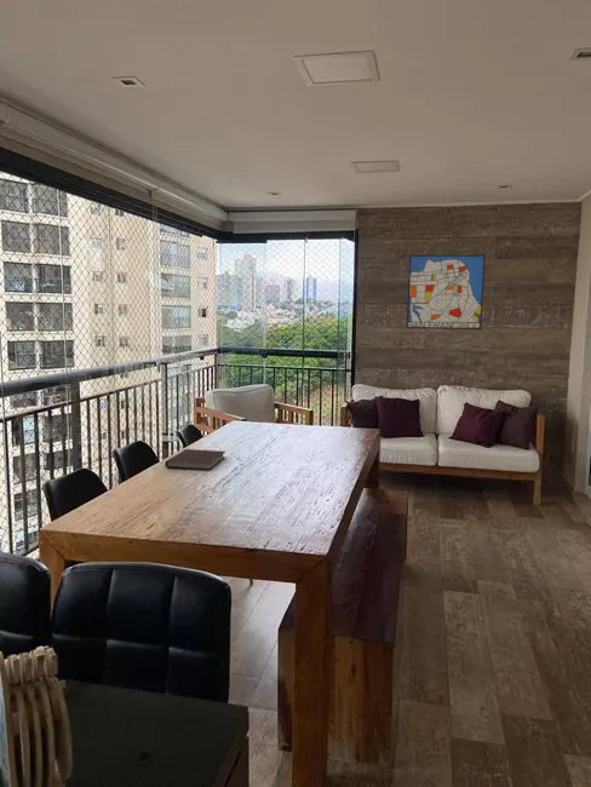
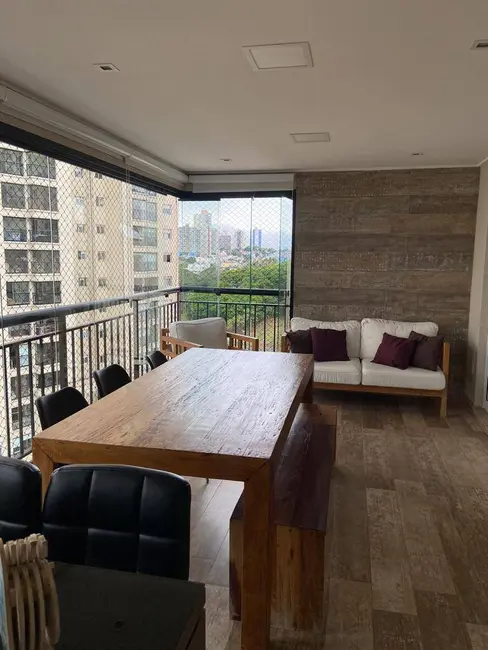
- wall art (444, 292)
- notebook (196, 459)
